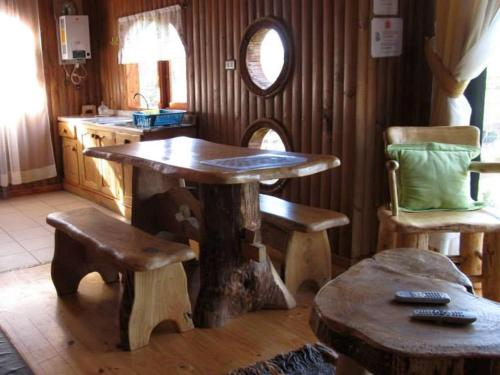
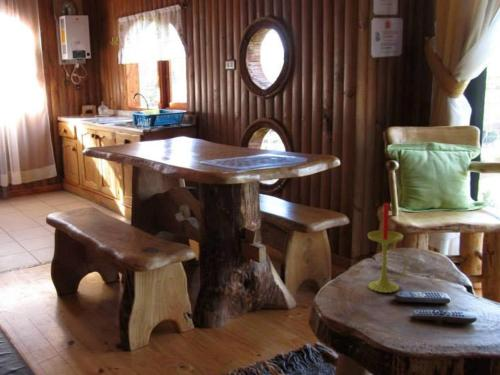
+ candle (385, 245)
